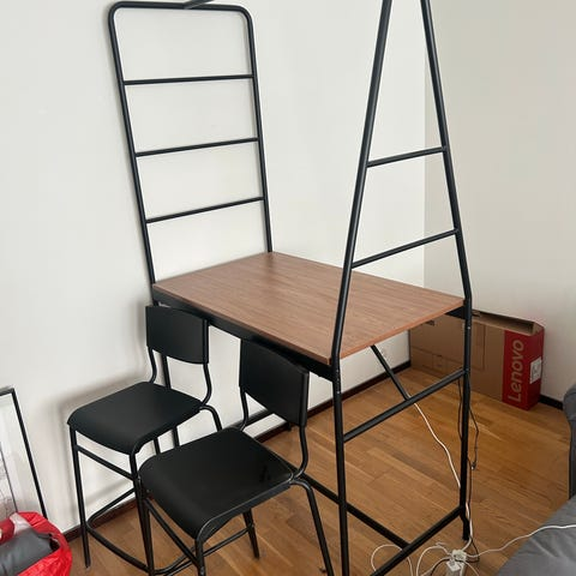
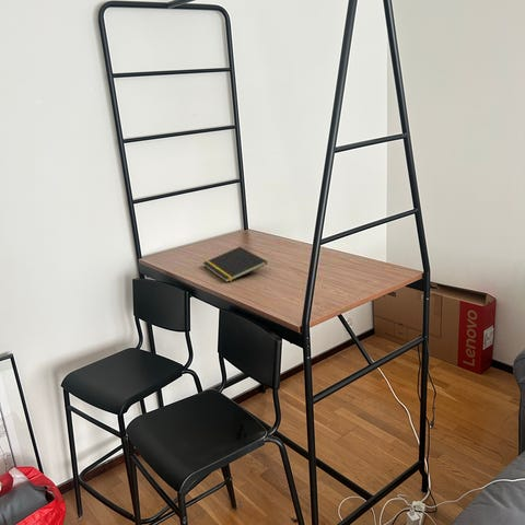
+ notepad (233, 262)
